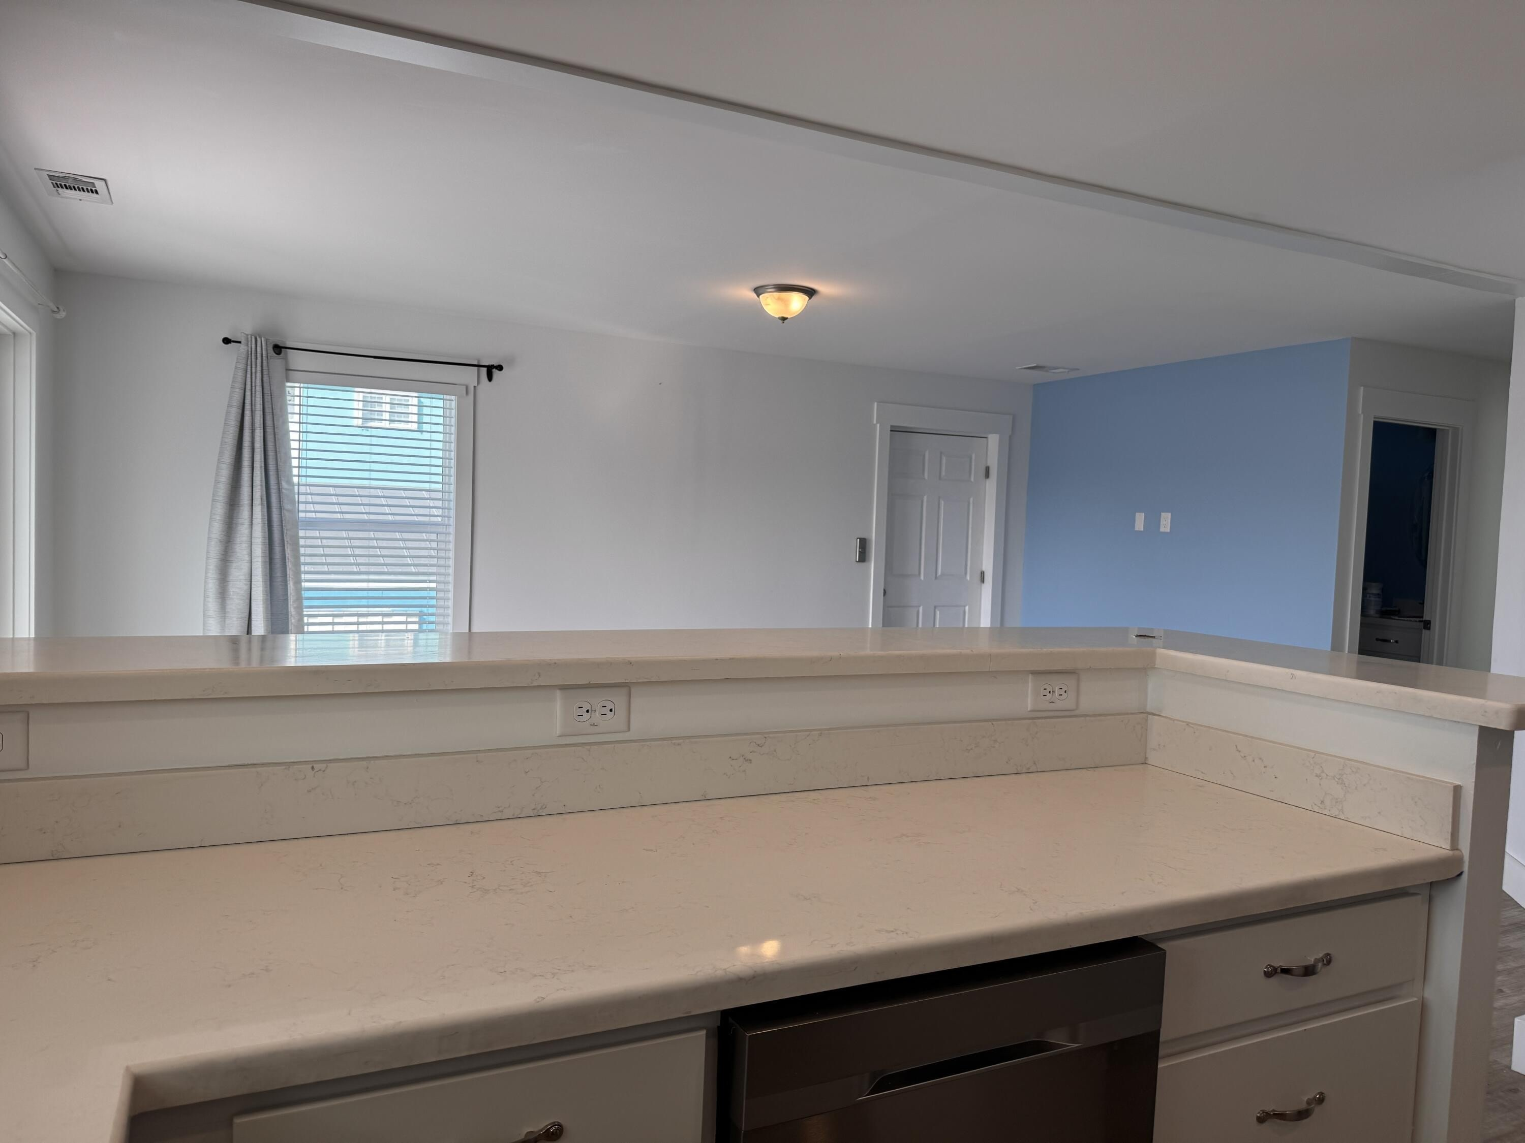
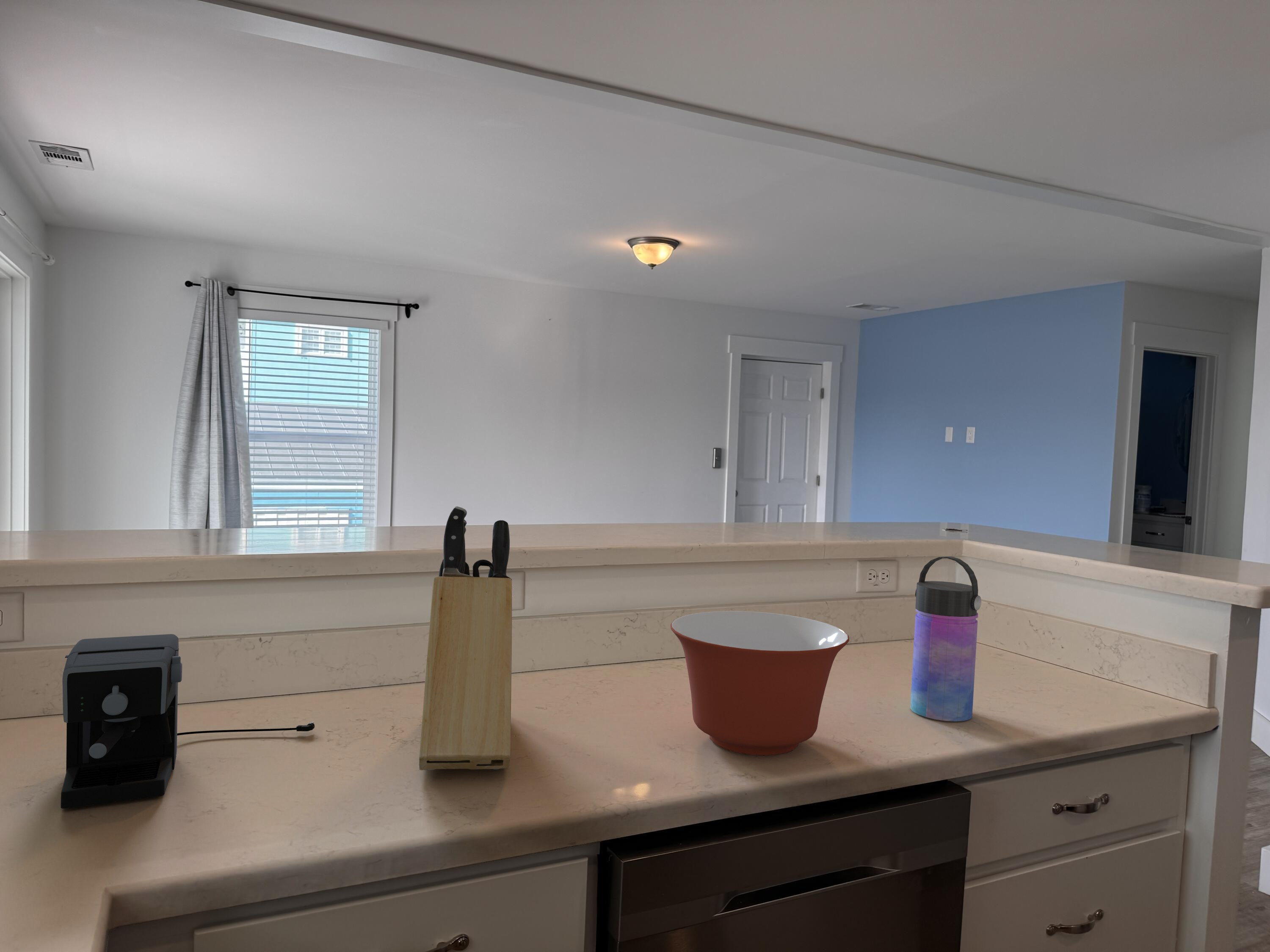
+ knife block (470, 623)
+ coffee maker (177, 704)
+ mixing bowl (756, 684)
+ water bottle (945, 634)
